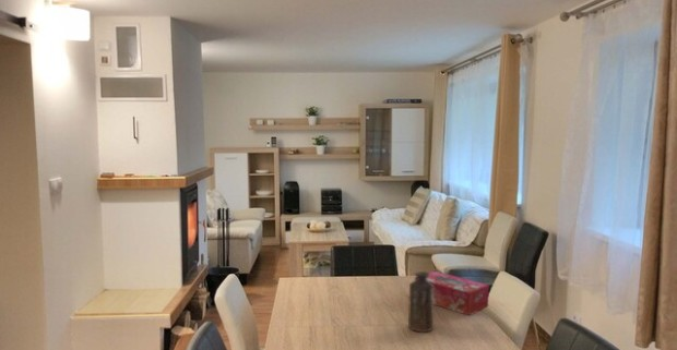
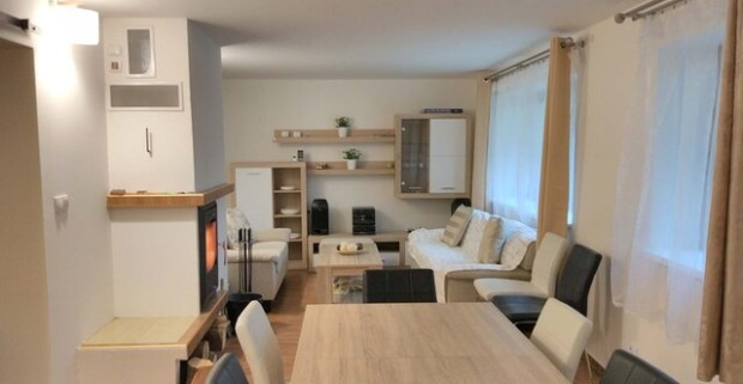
- tissue box (450, 291)
- bottle (421, 300)
